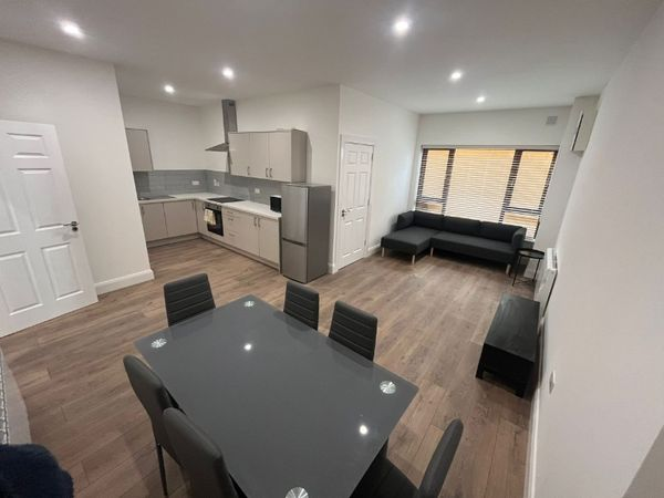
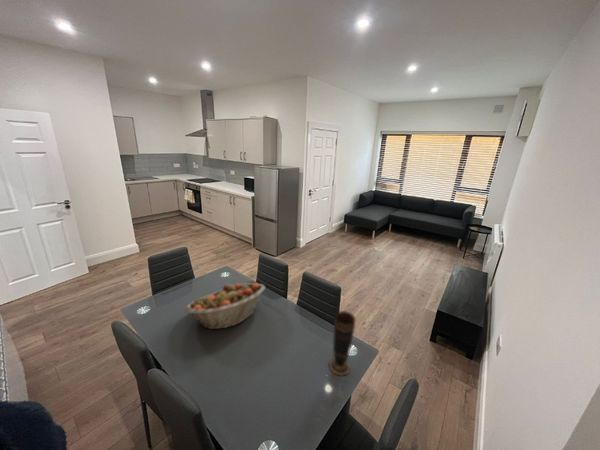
+ vase (342, 342)
+ fruit basket (227, 301)
